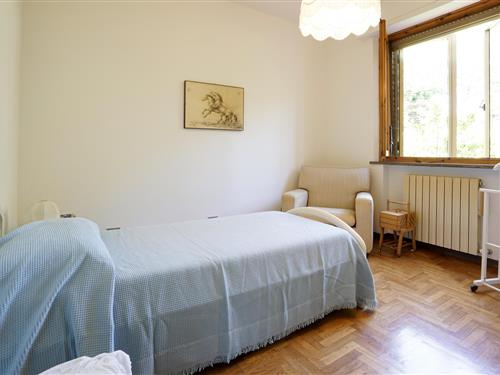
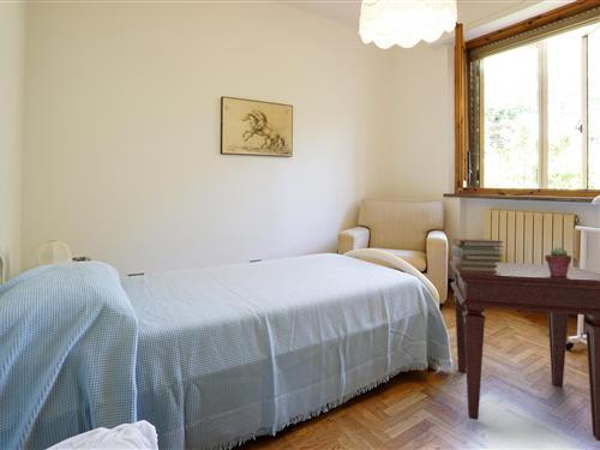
+ potted succulent (558, 260)
+ side table (524, 310)
+ book stack (475, 253)
